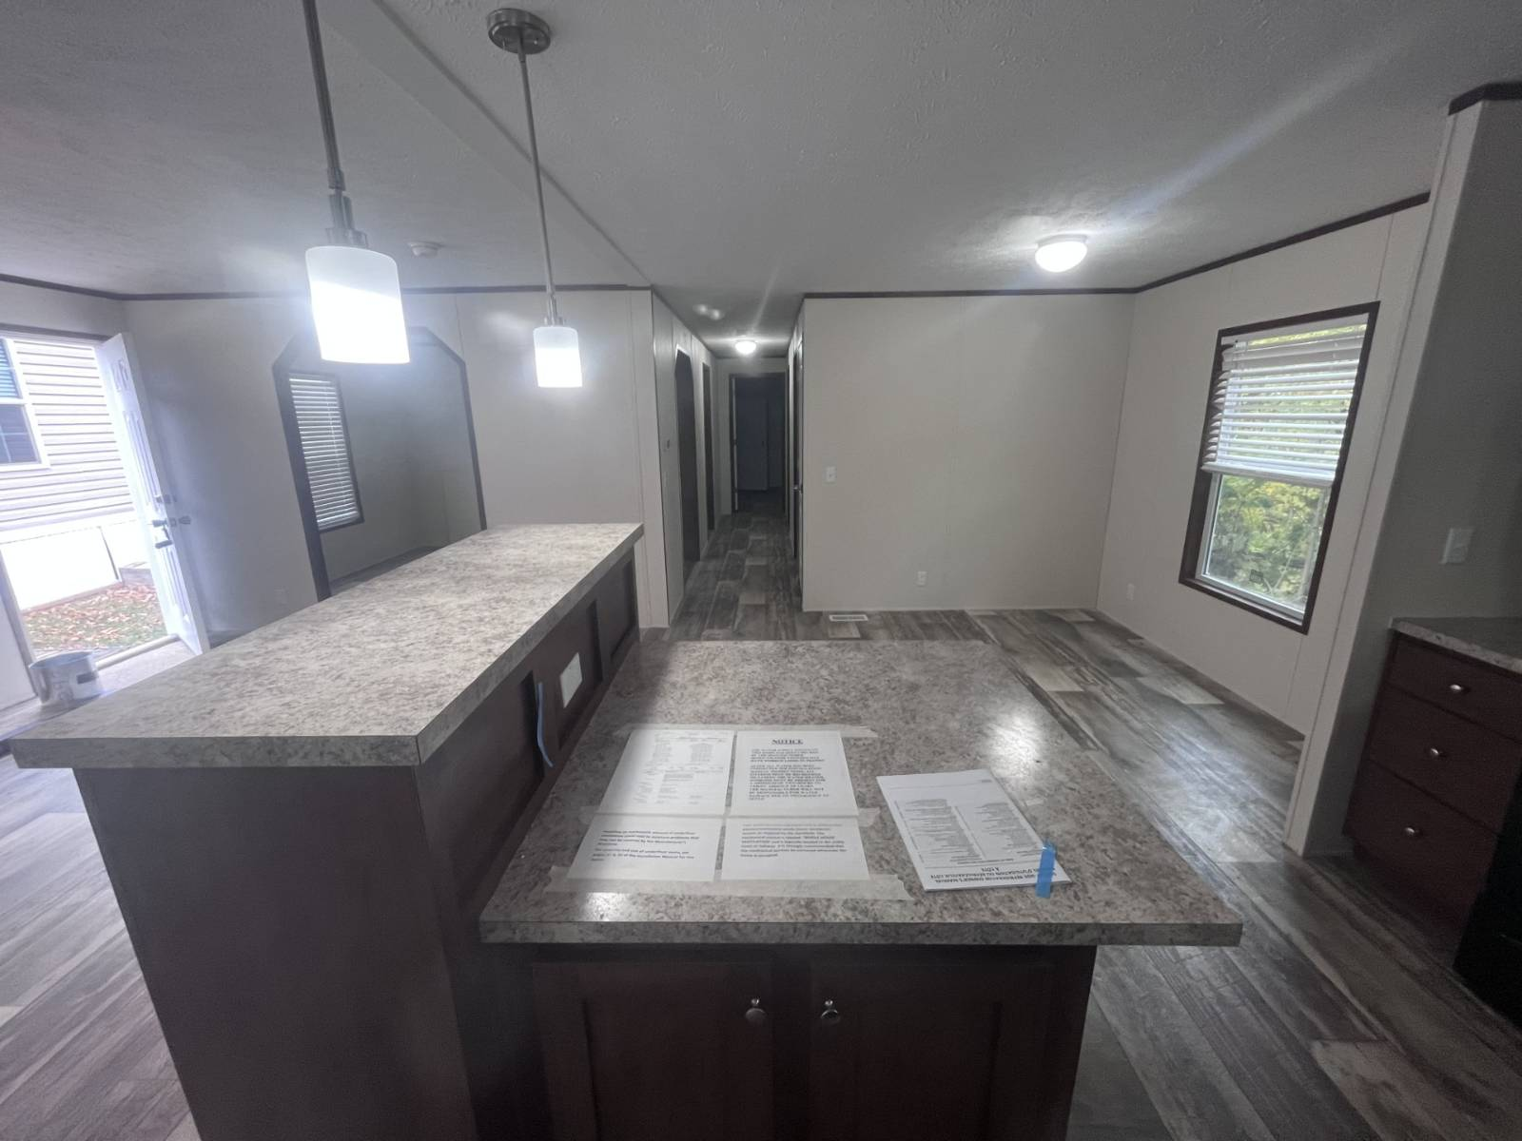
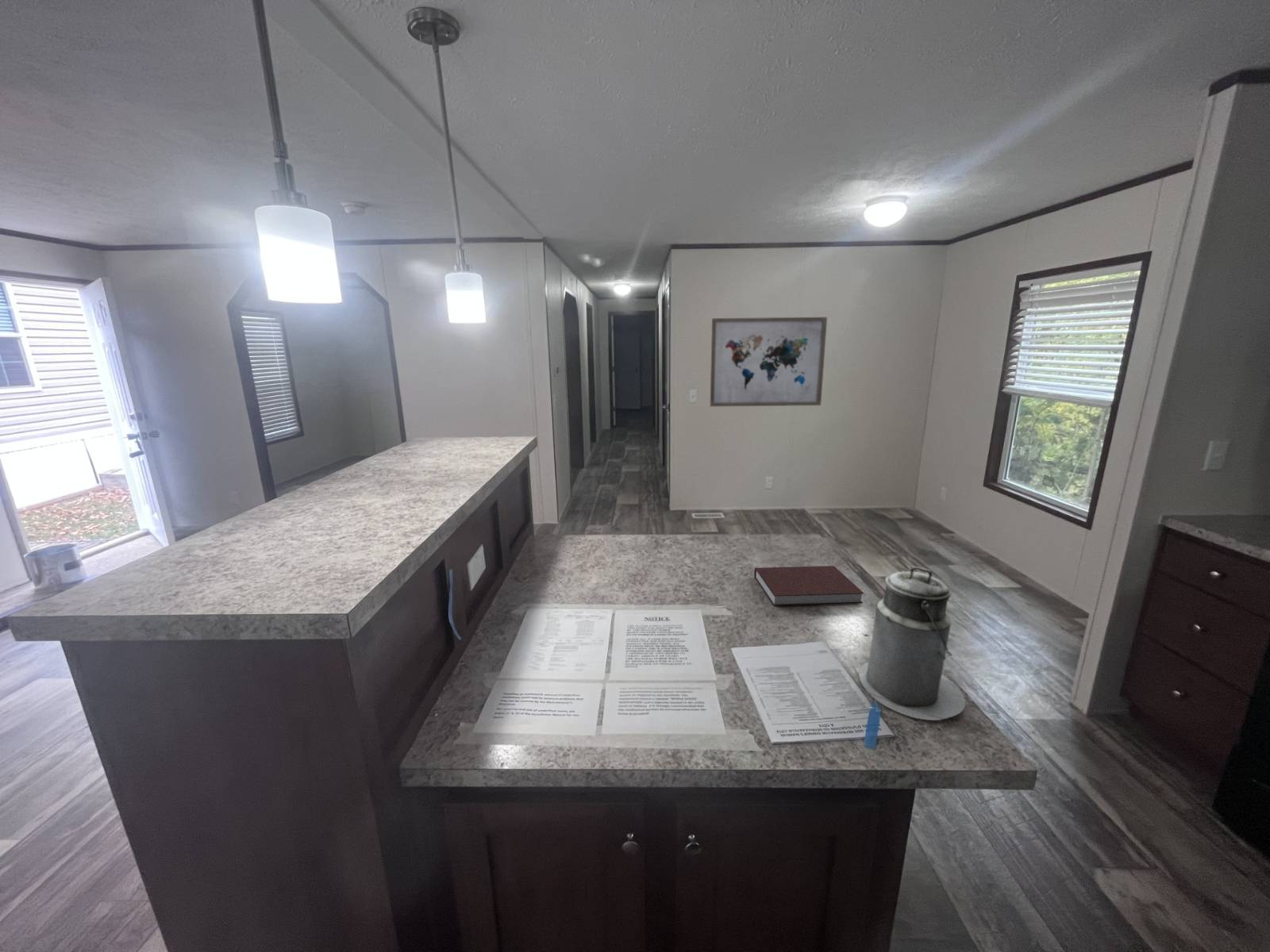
+ canister (917, 628)
+ notebook (805, 584)
+ wall art (767, 363)
